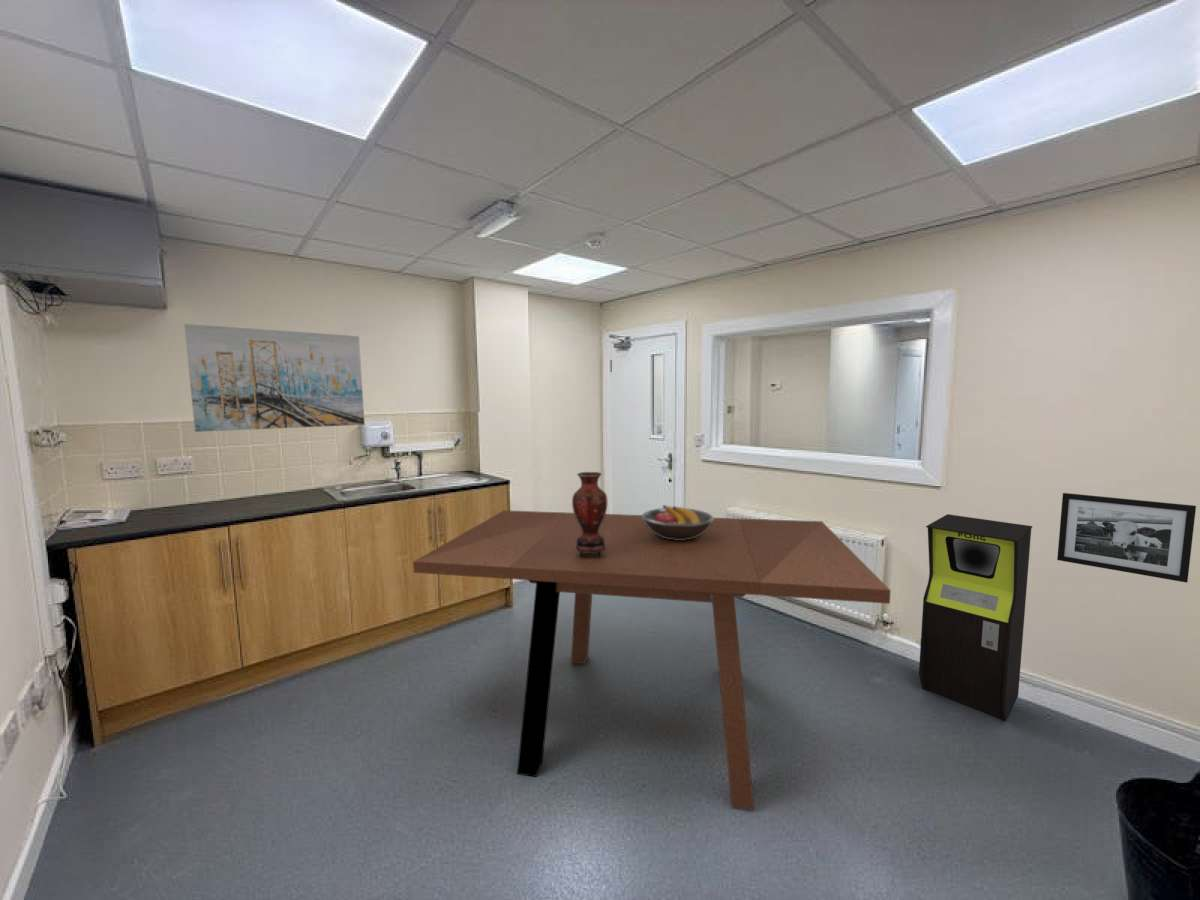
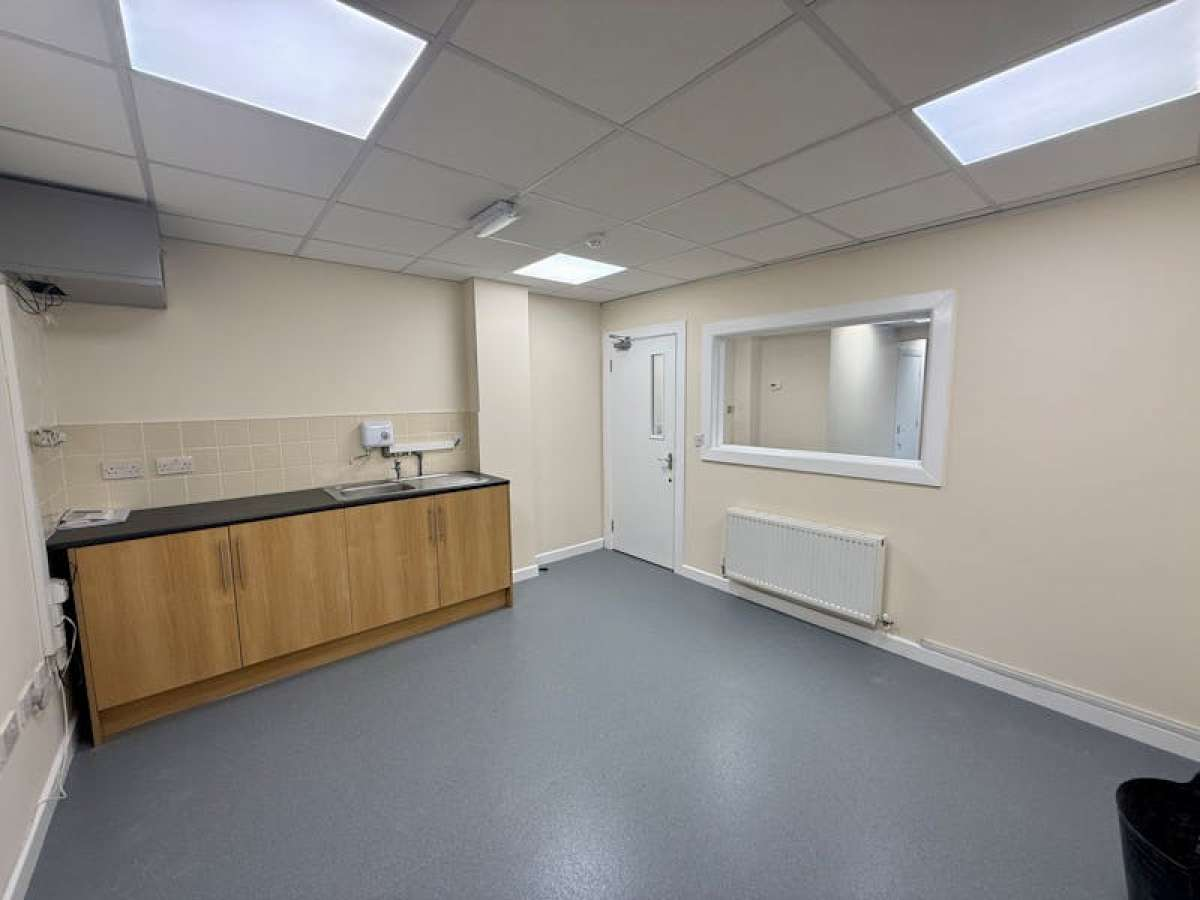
- storage cabinet (973, 612)
- picture frame (1121, 534)
- dining table (643, 597)
- wall art (283, 379)
- fruit bowl (677, 522)
- vase (590, 514)
